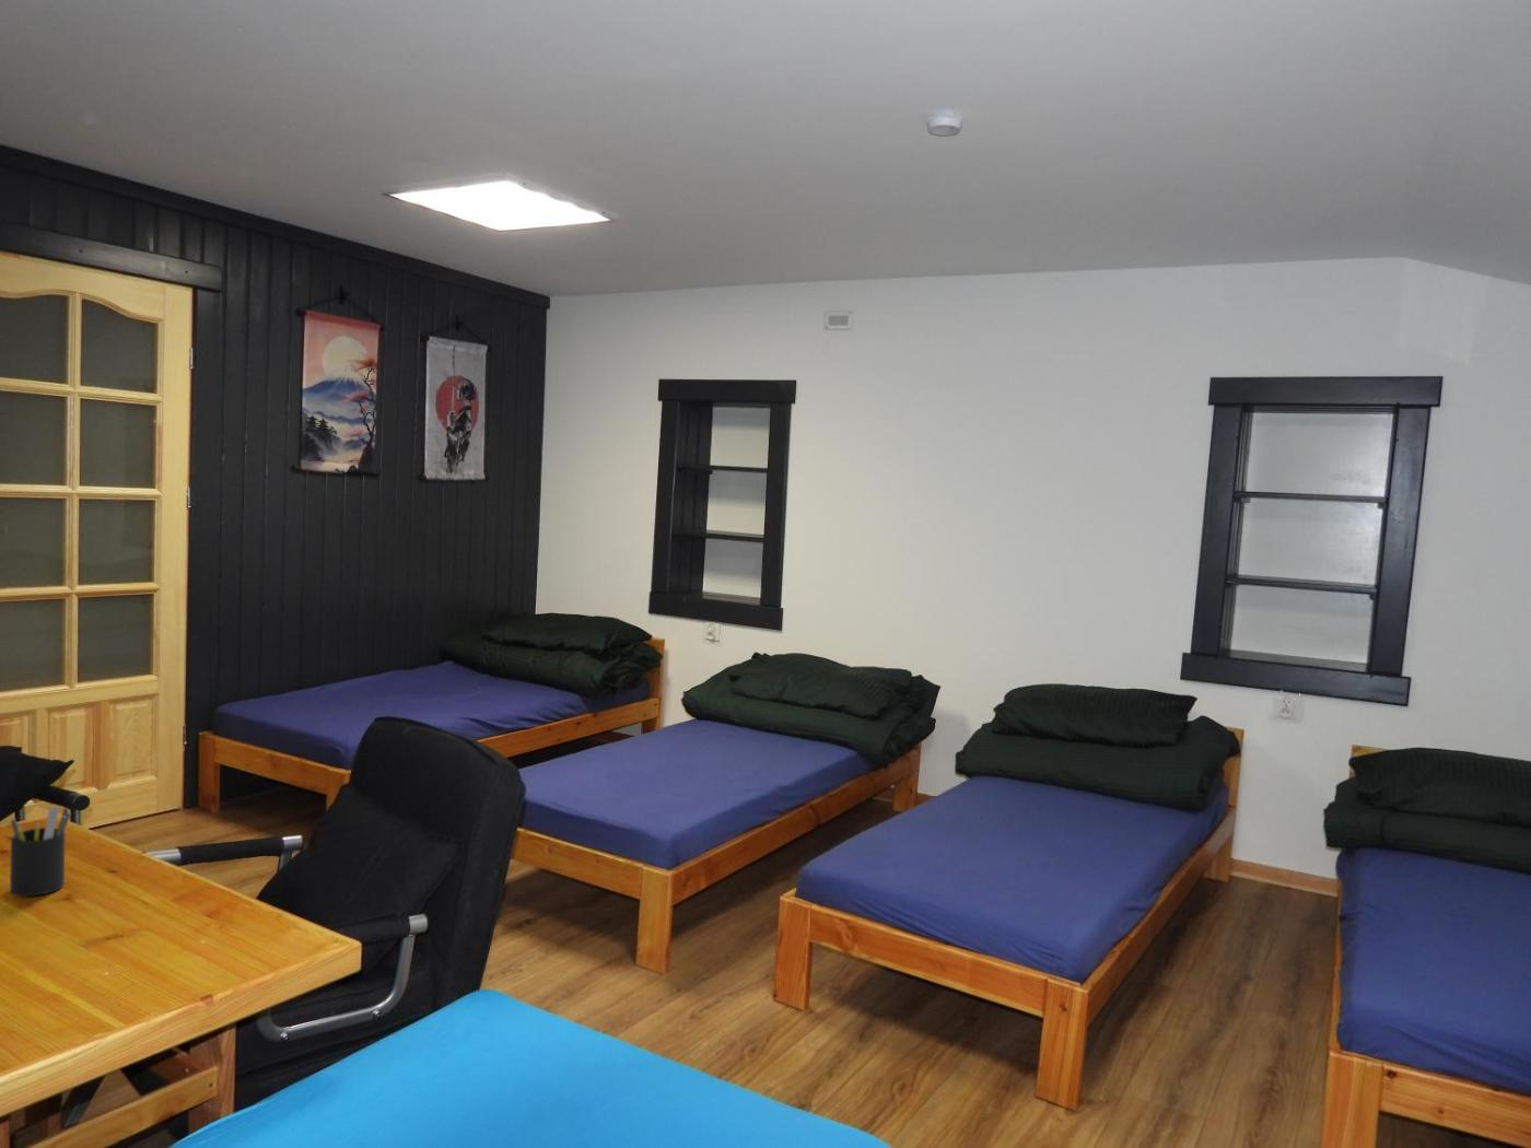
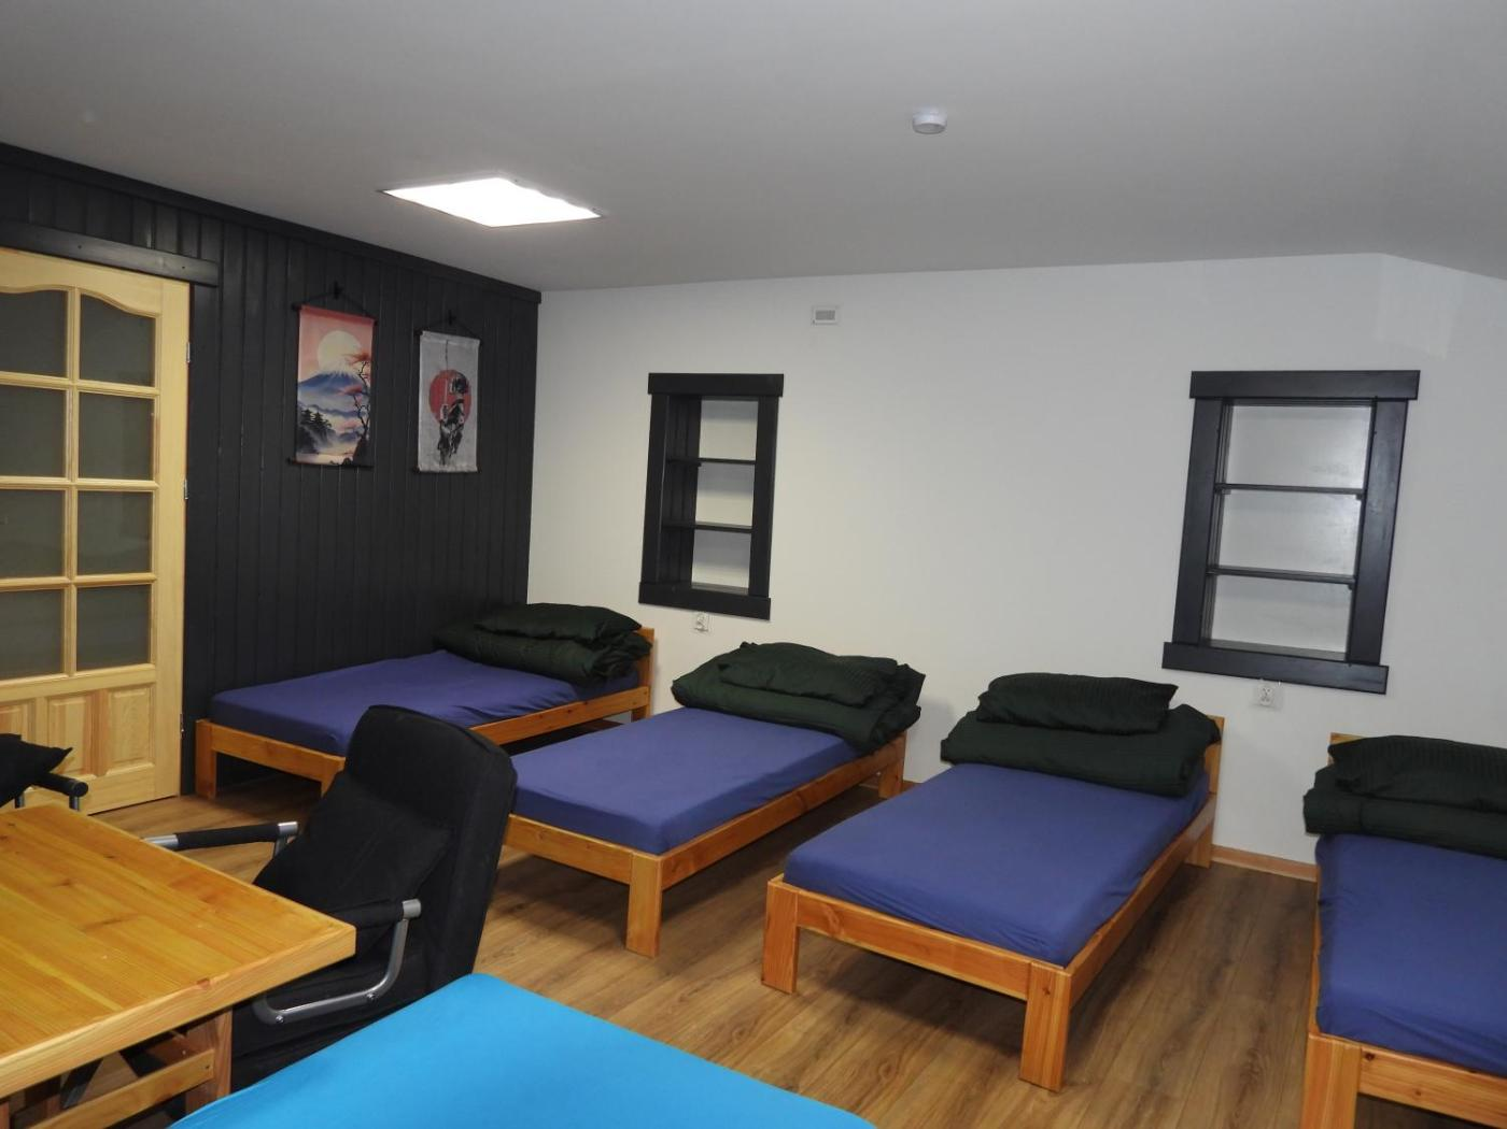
- pen holder (40, 844)
